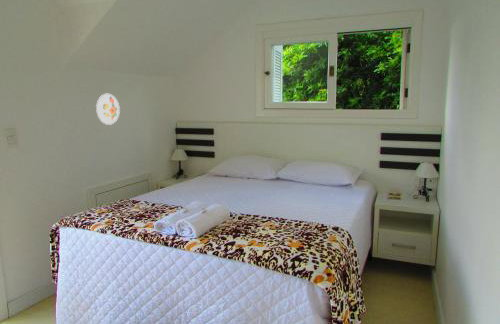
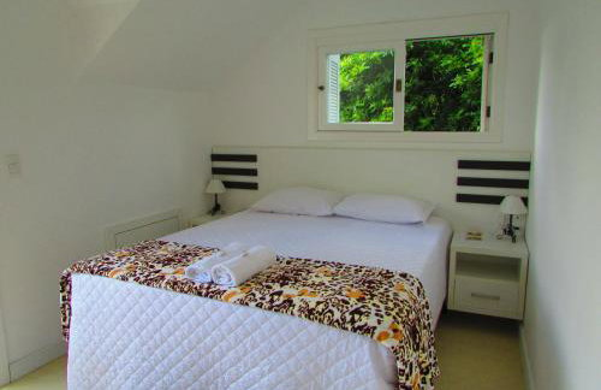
- decorative plate (108, 109)
